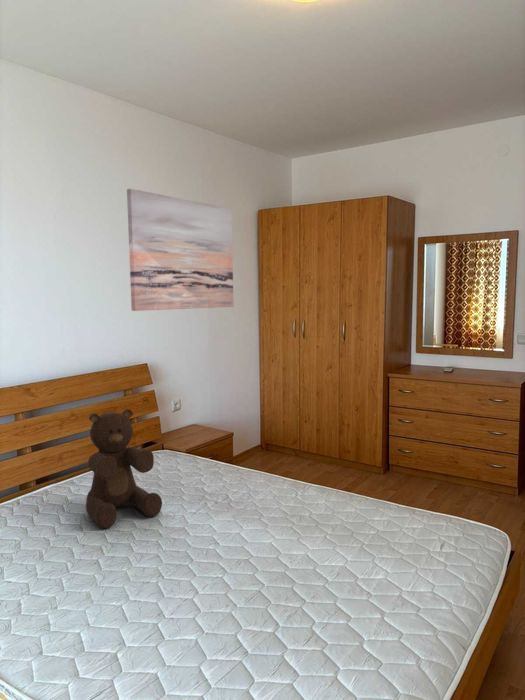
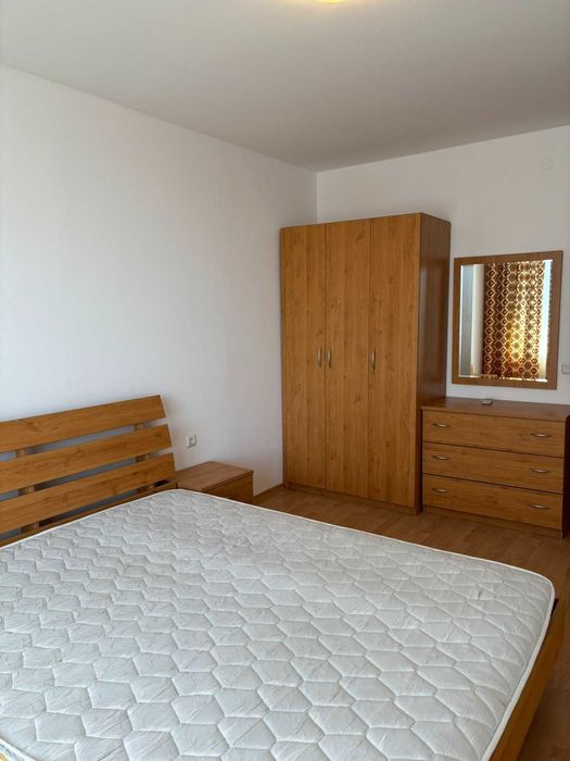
- wall art (186, 254)
- teddy bear (118, 463)
